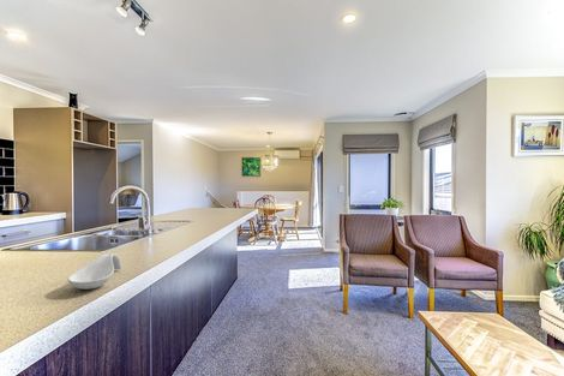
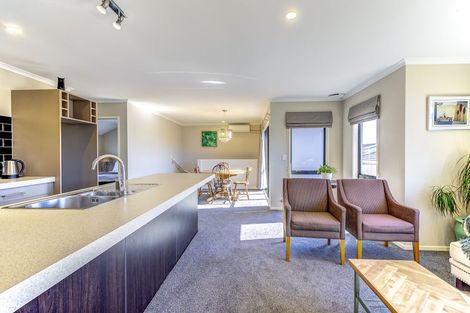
- spoon rest (100, 269)
